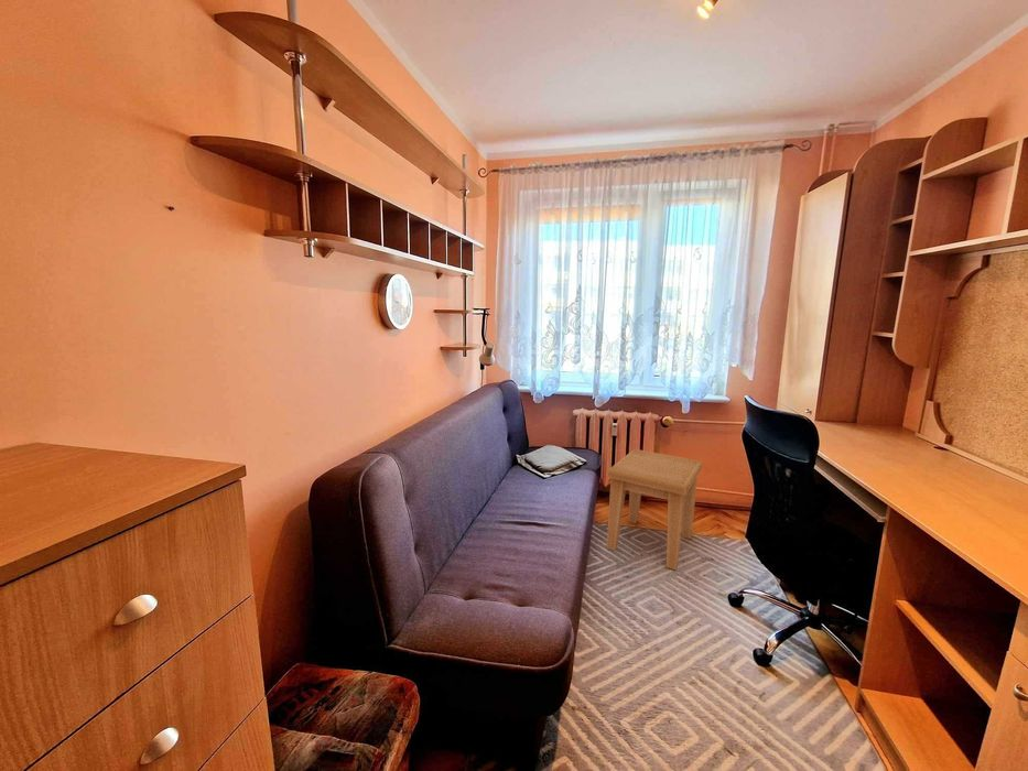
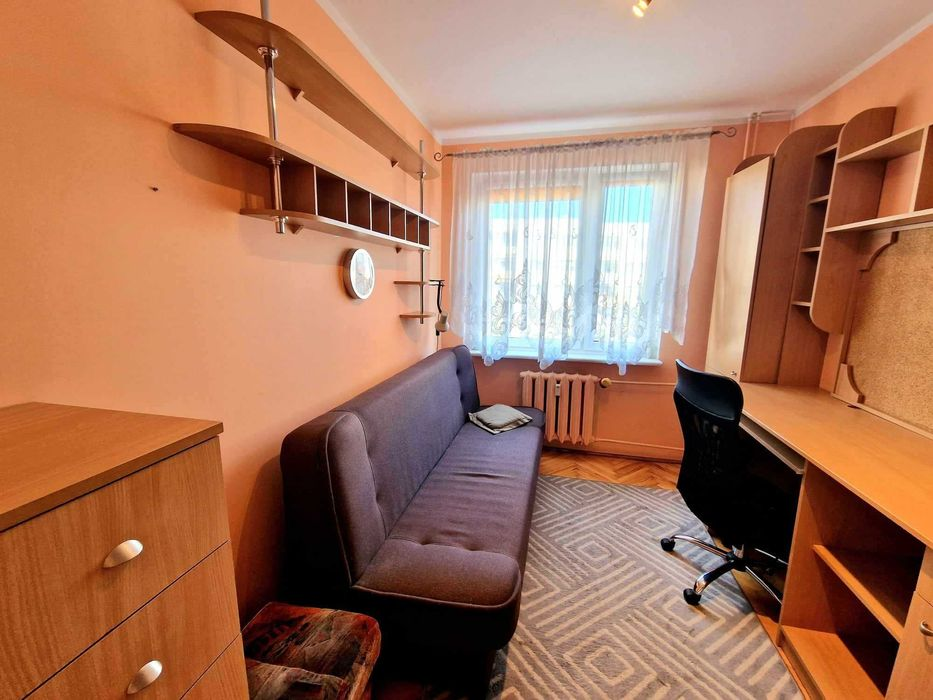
- side table (657, 497)
